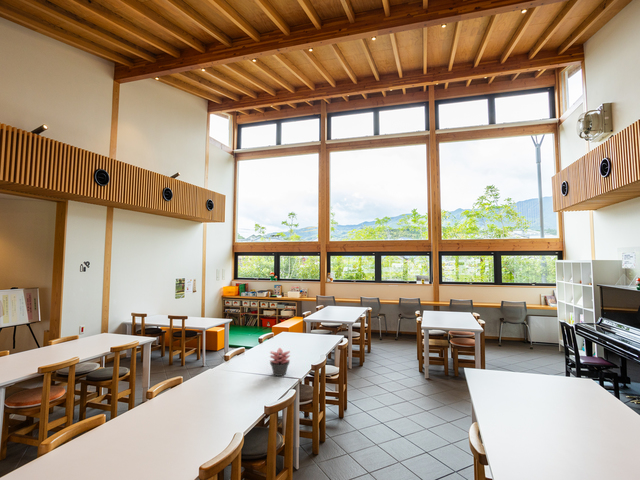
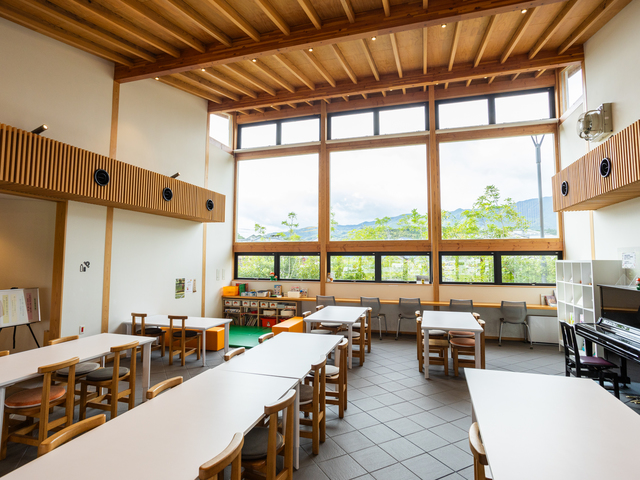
- succulent plant (279, 362)
